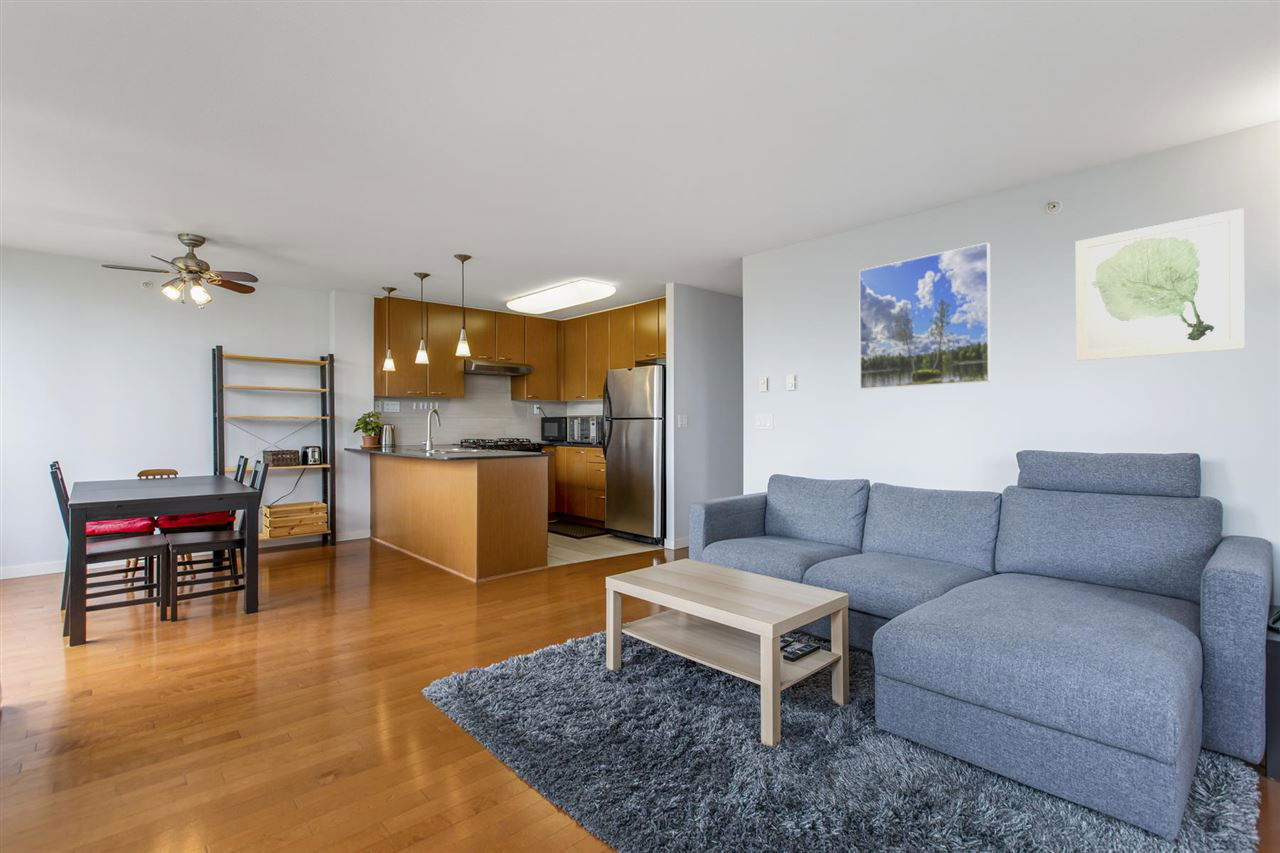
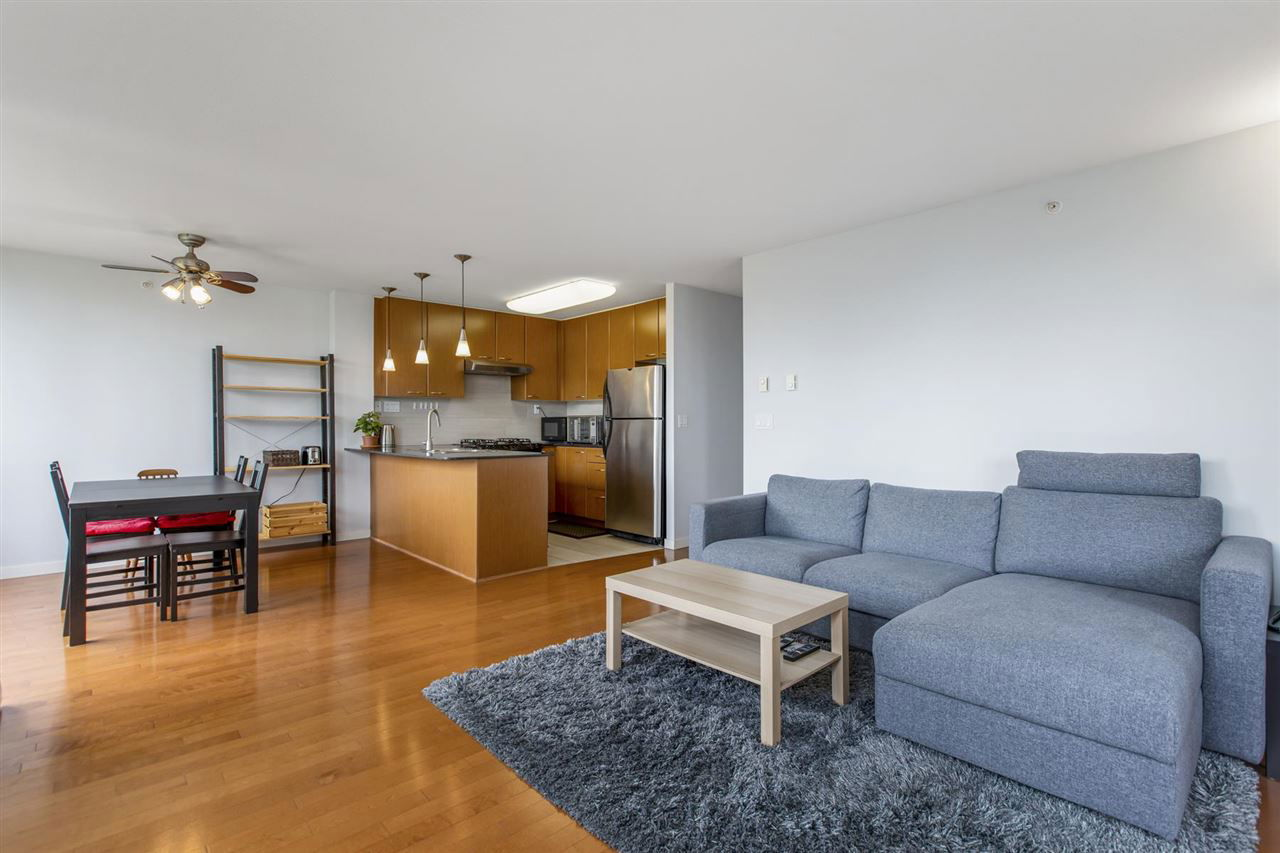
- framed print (920, 321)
- wall art (1153, 290)
